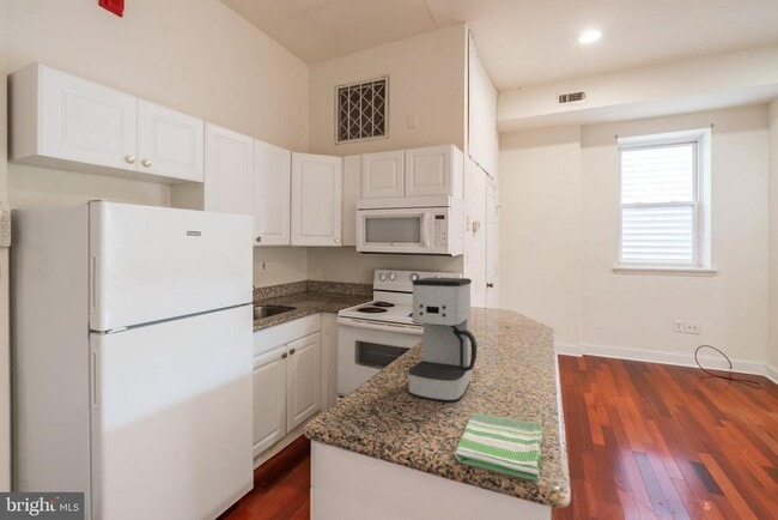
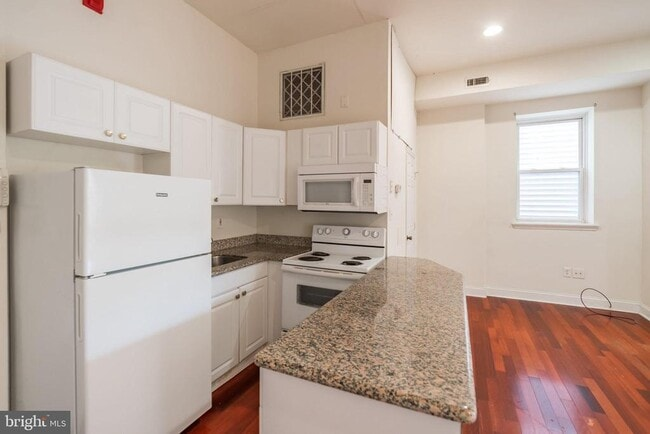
- dish towel (500, 440)
- coffee maker (444, 334)
